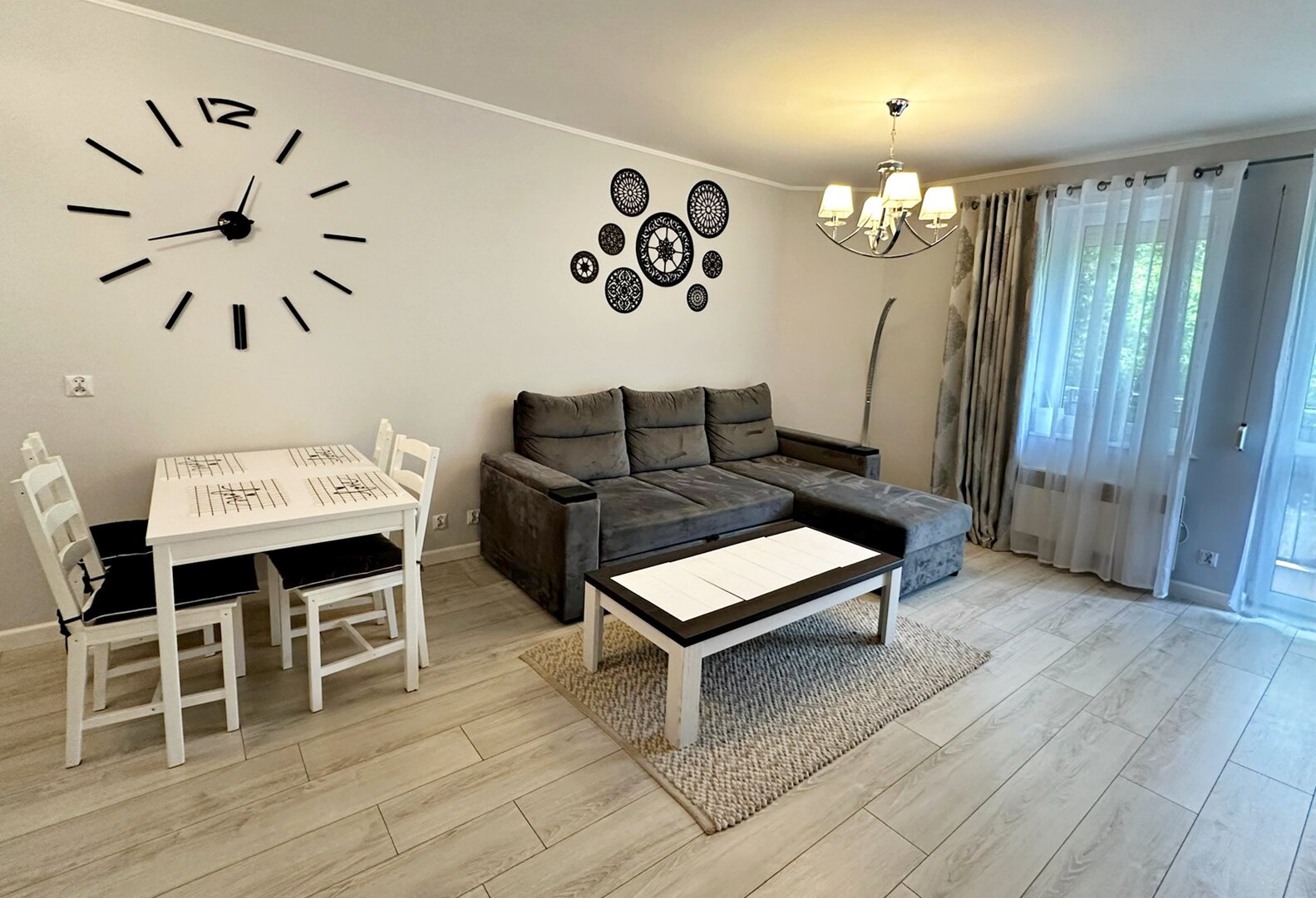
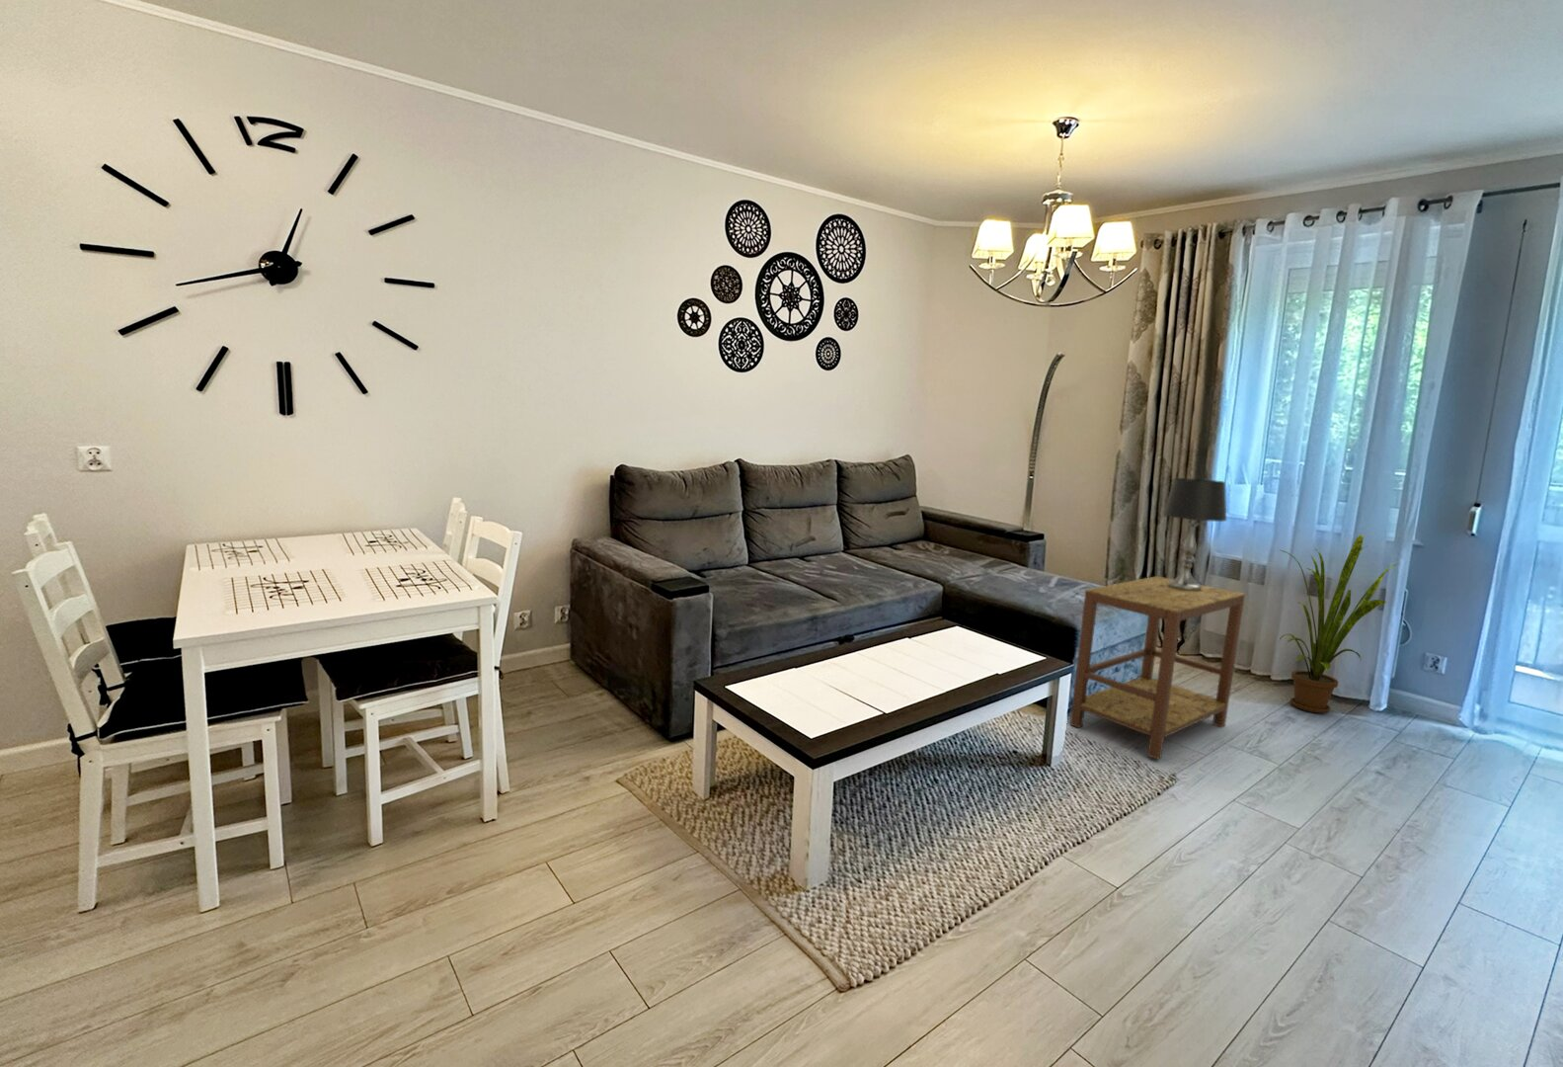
+ side table (1154, 658)
+ table lamp (1191, 534)
+ house plant (1323, 620)
